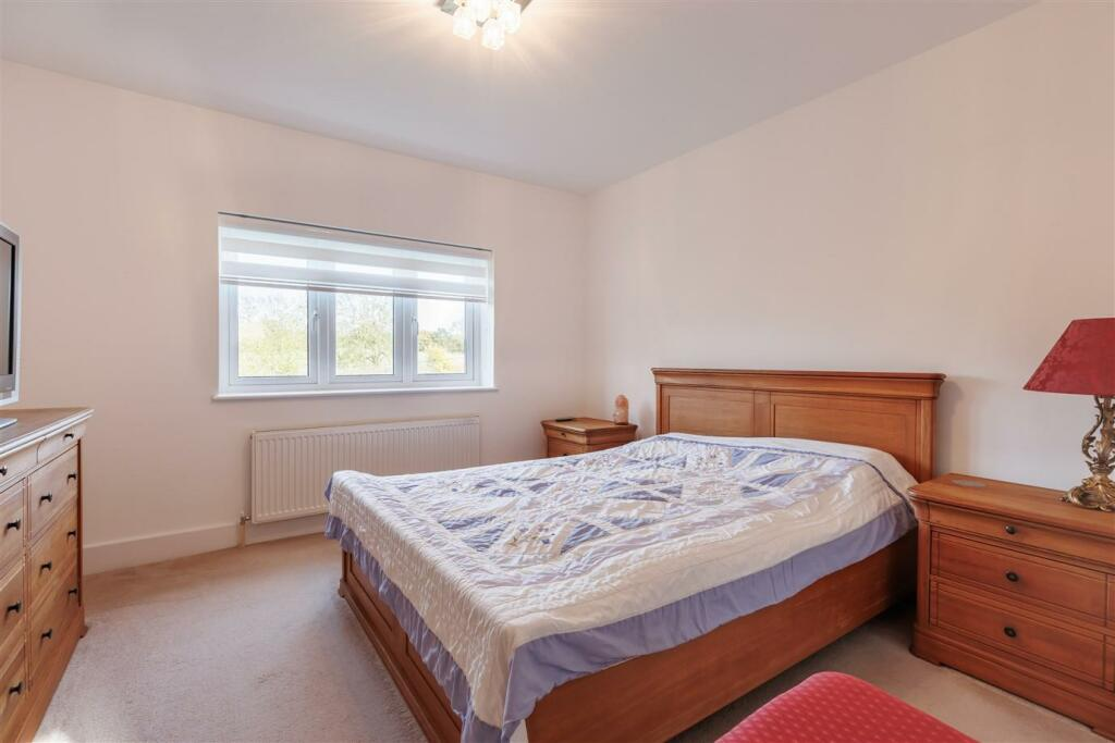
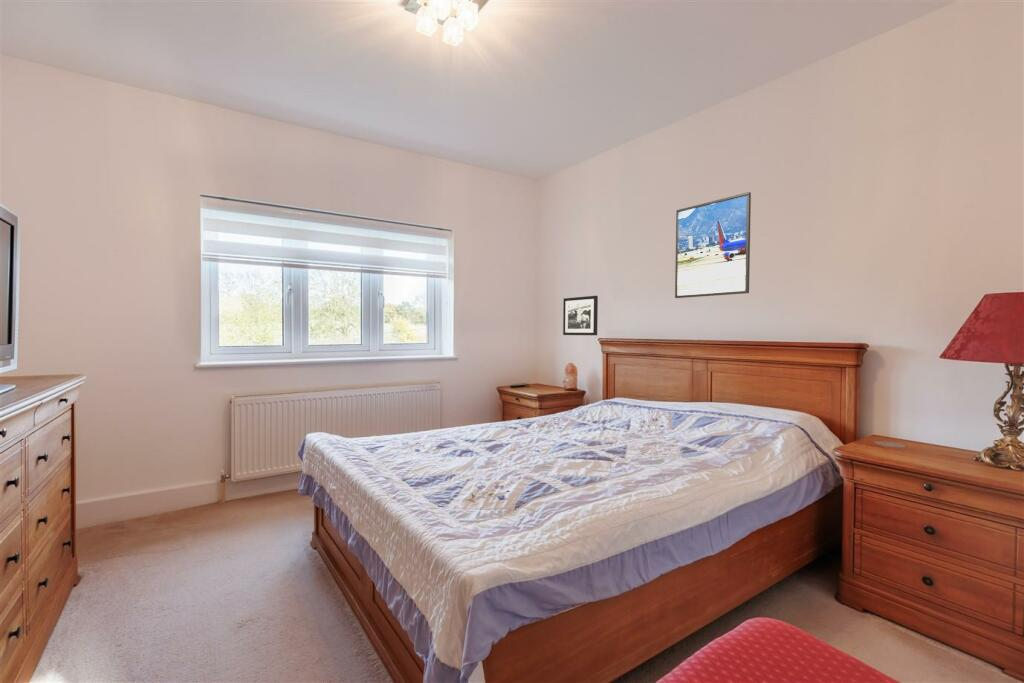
+ picture frame (579, 316)
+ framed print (710, 248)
